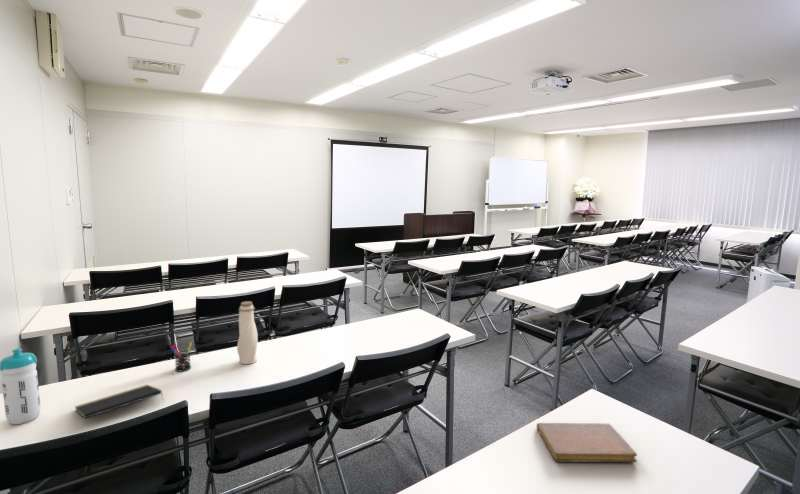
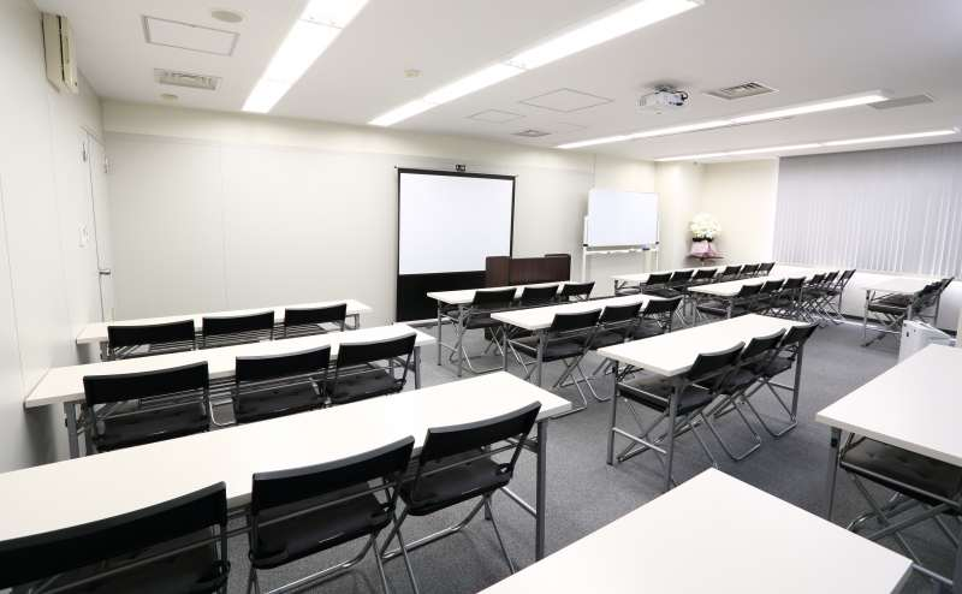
- water bottle (20, 384)
- pen holder (182, 355)
- water bottle (246, 331)
- notepad (118, 400)
- notebook (583, 440)
